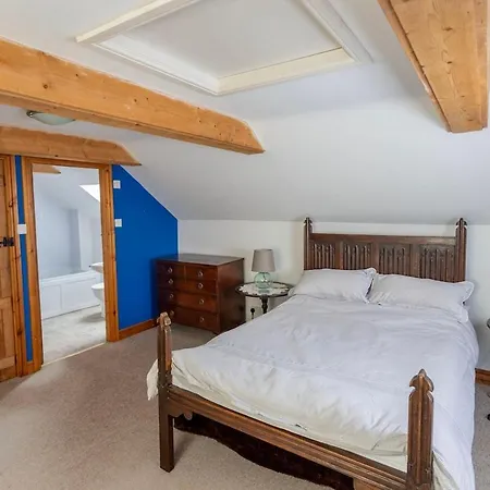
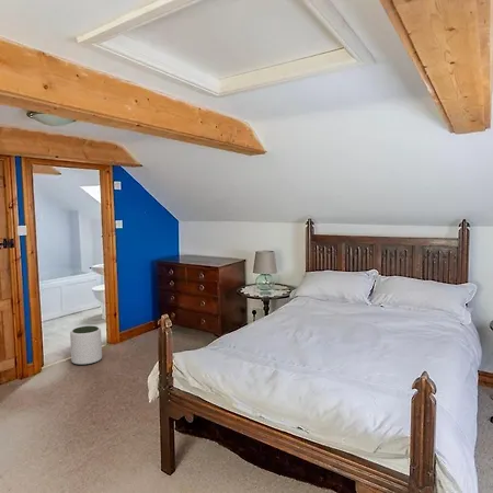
+ plant pot (85, 344)
